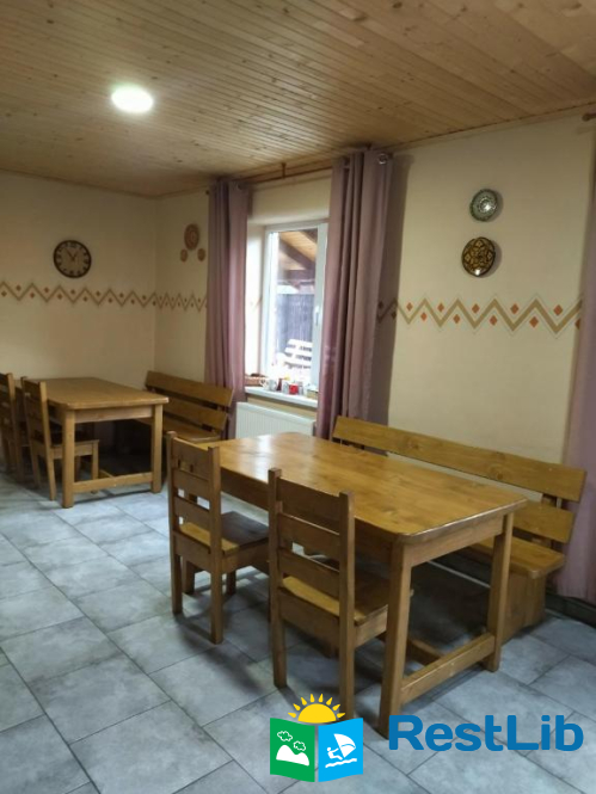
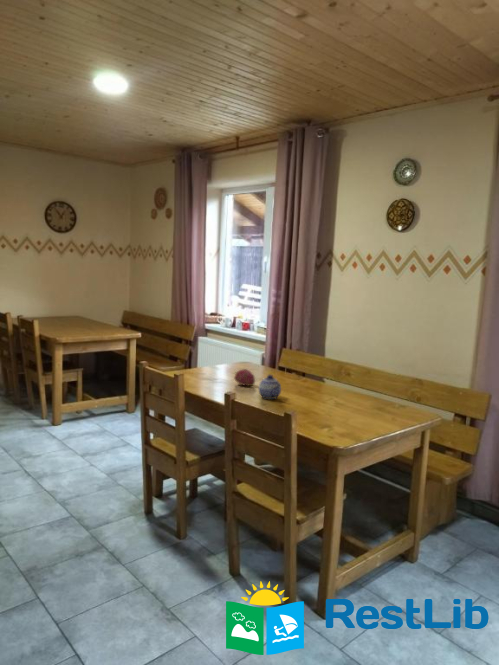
+ fruit (244, 377)
+ teapot (270, 386)
